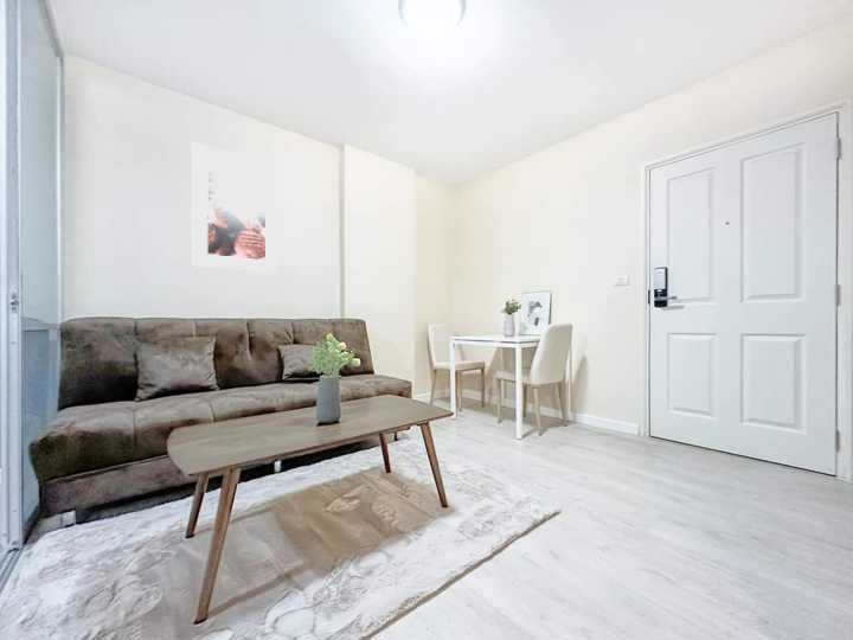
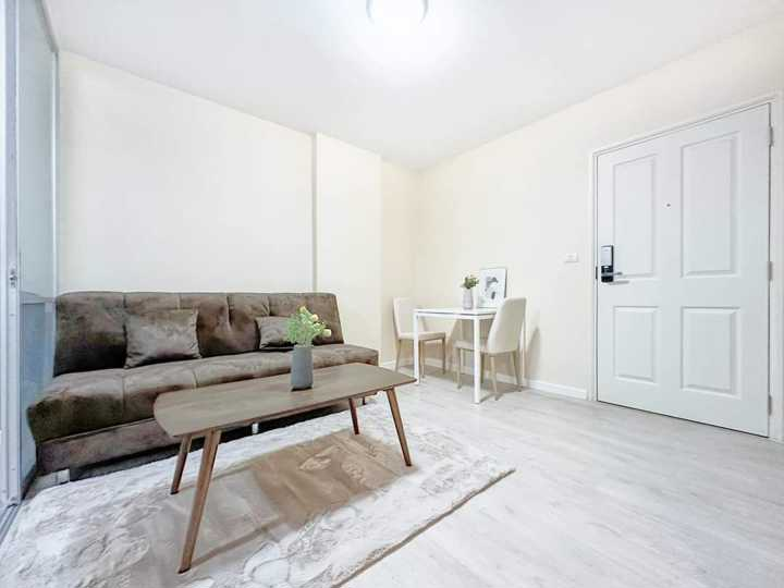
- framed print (237, 212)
